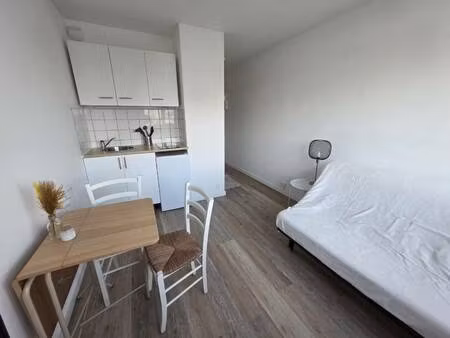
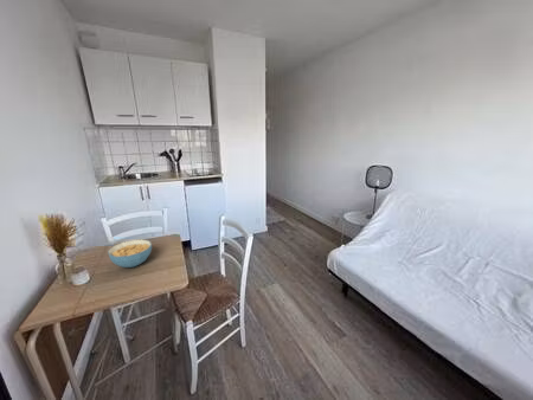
+ cereal bowl (131, 256)
